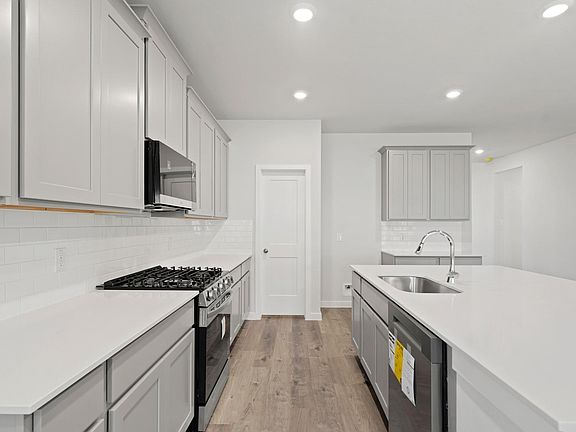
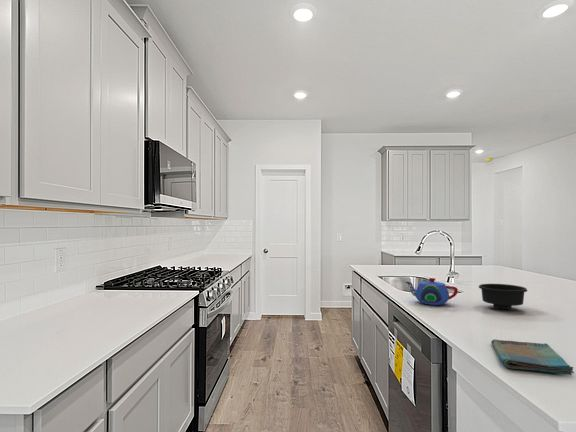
+ bowl (502, 297)
+ teapot (430, 290)
+ dish towel (527, 354)
